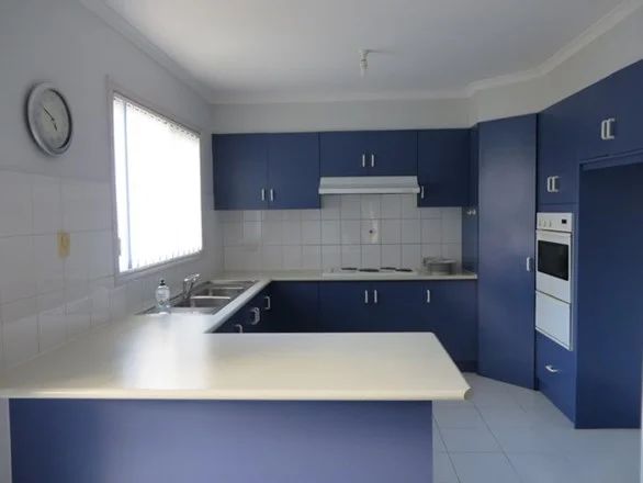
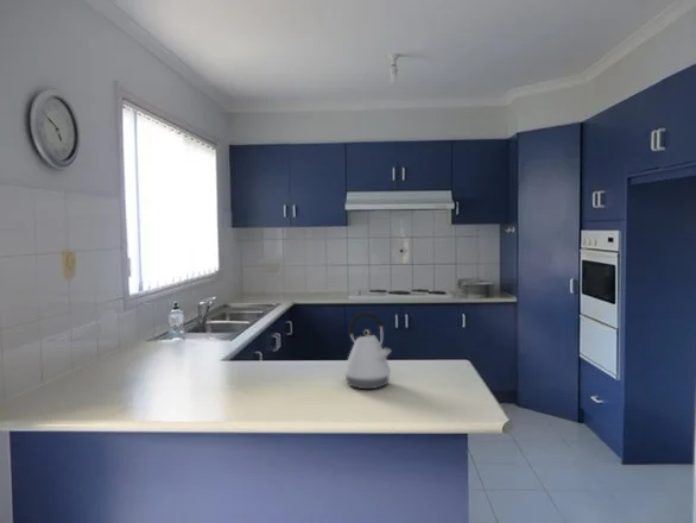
+ kettle (368, 348)
